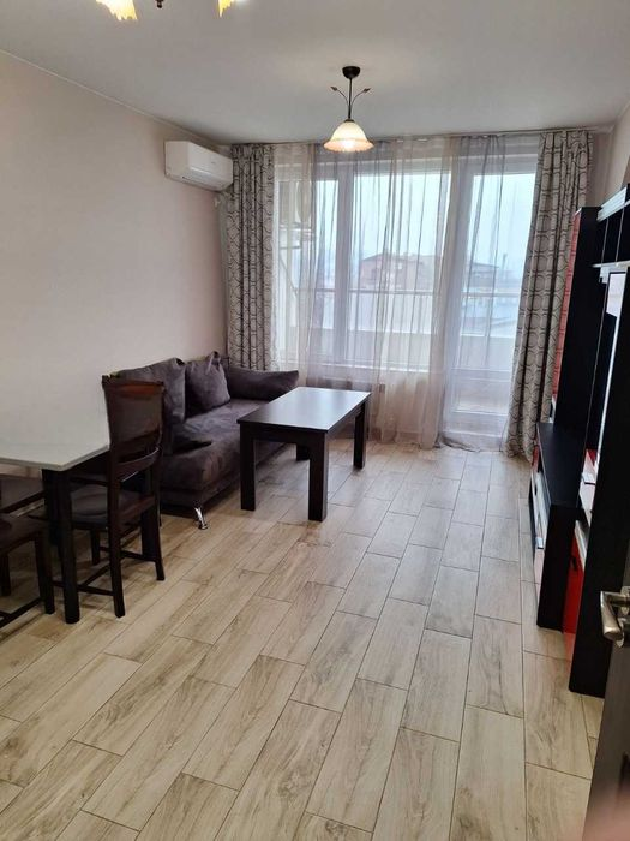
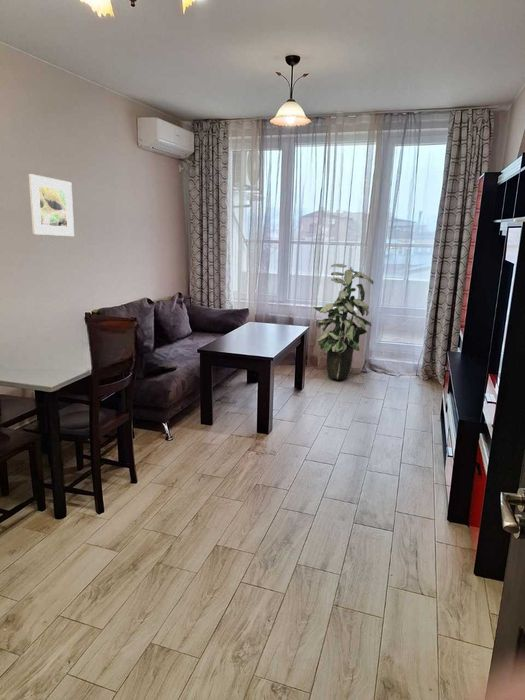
+ indoor plant (340, 322)
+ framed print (52, 207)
